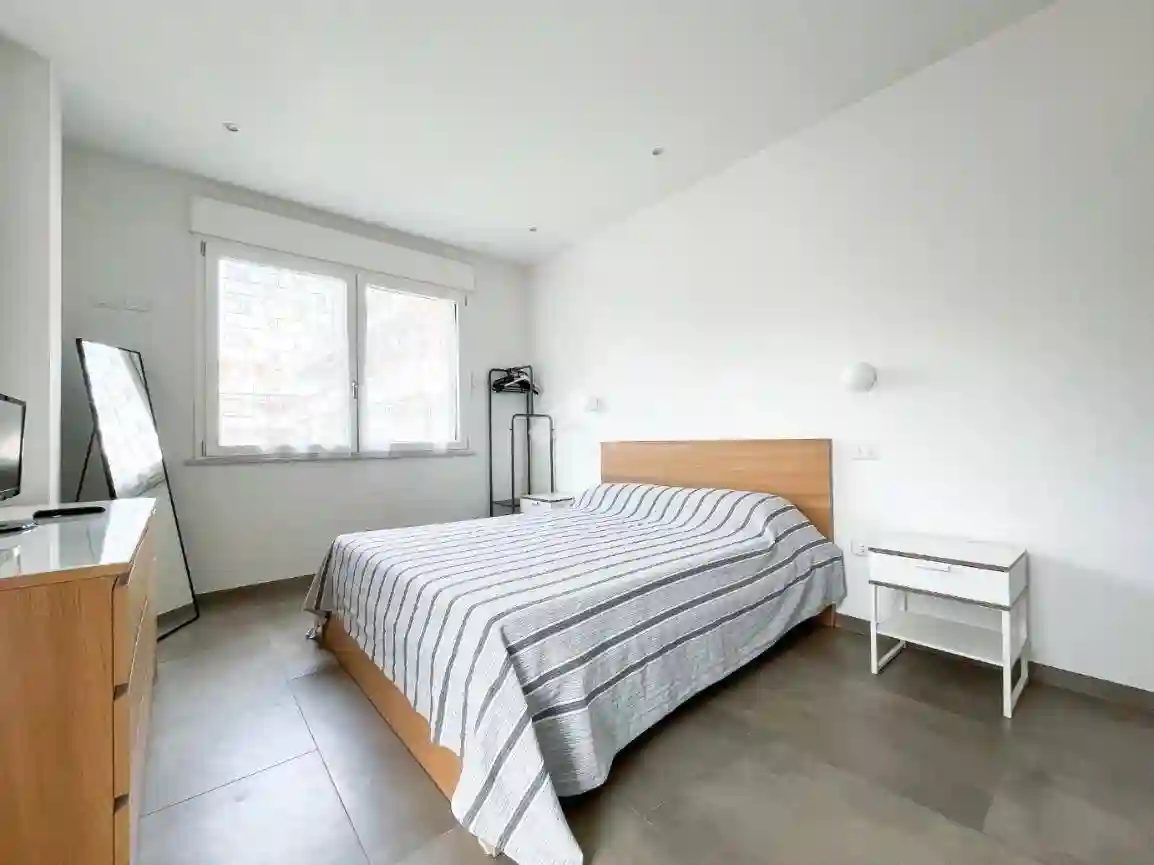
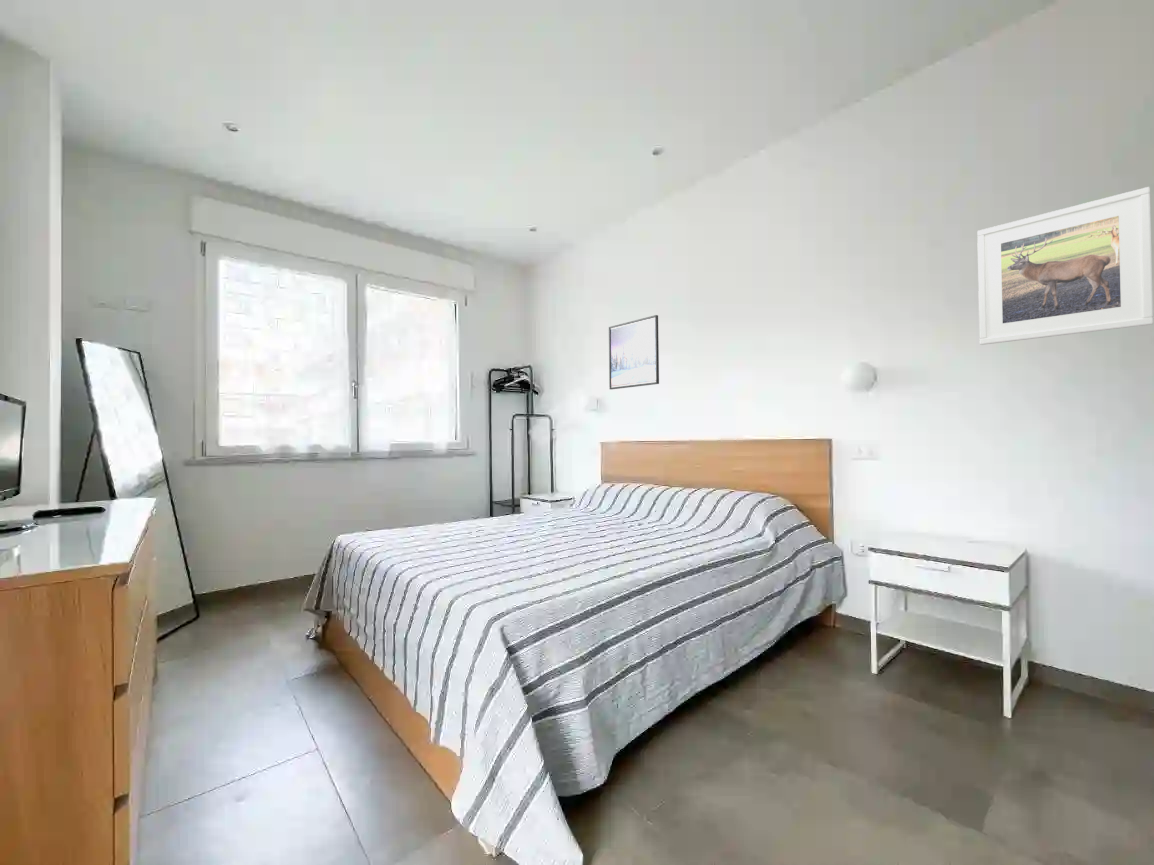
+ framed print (1057, 273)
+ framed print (632, 354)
